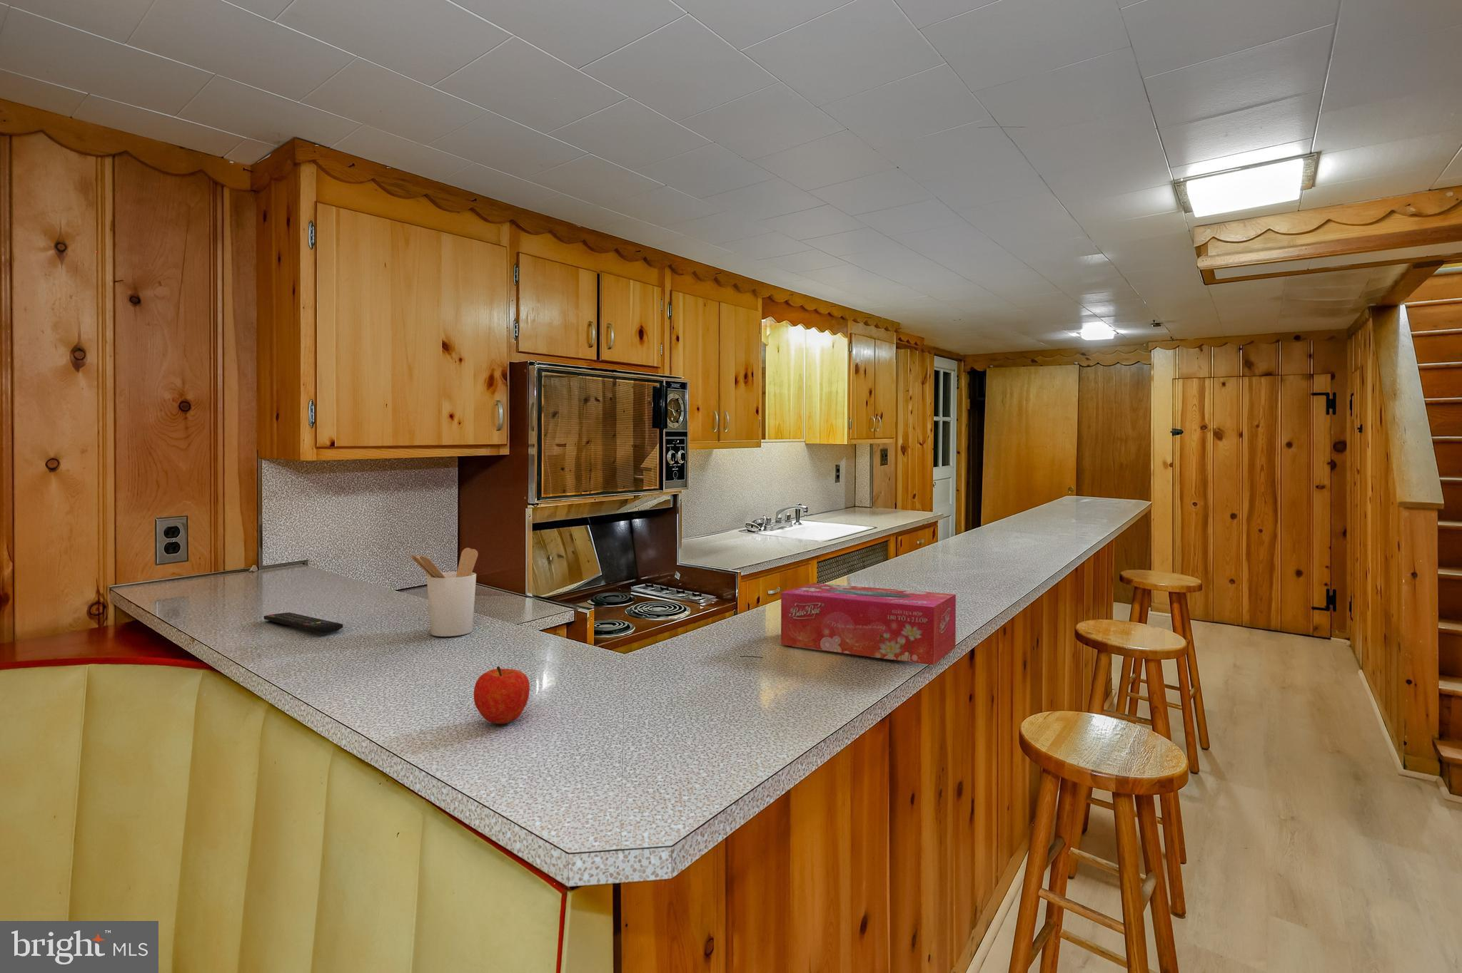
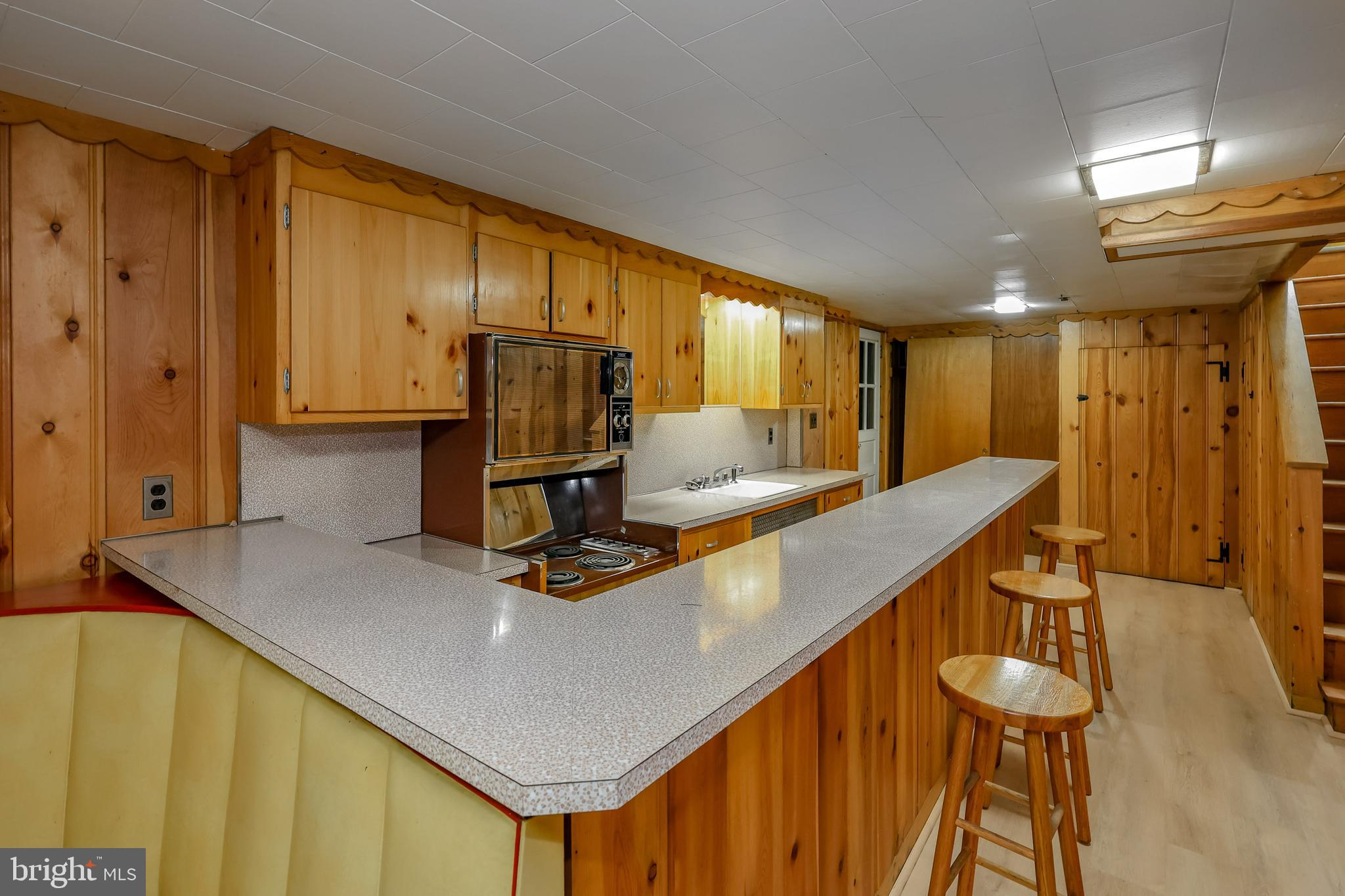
- tissue box (867, 619)
- remote control (301, 622)
- fruit (502, 693)
- utensil holder (442, 591)
